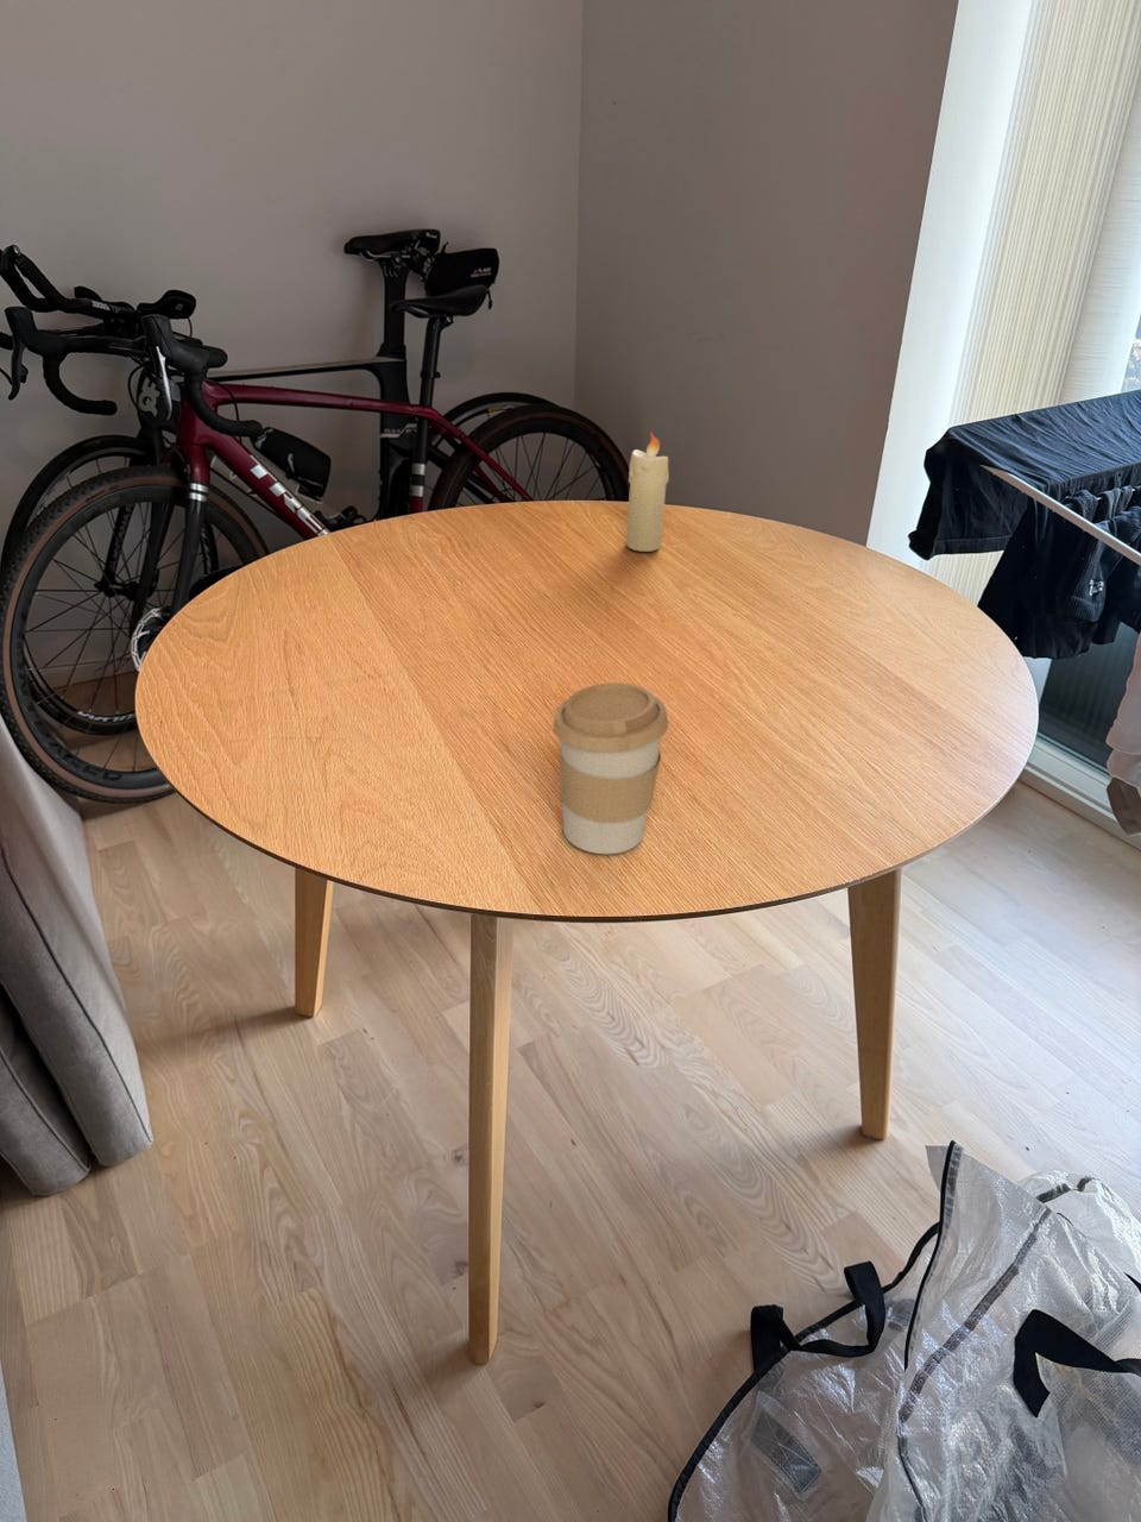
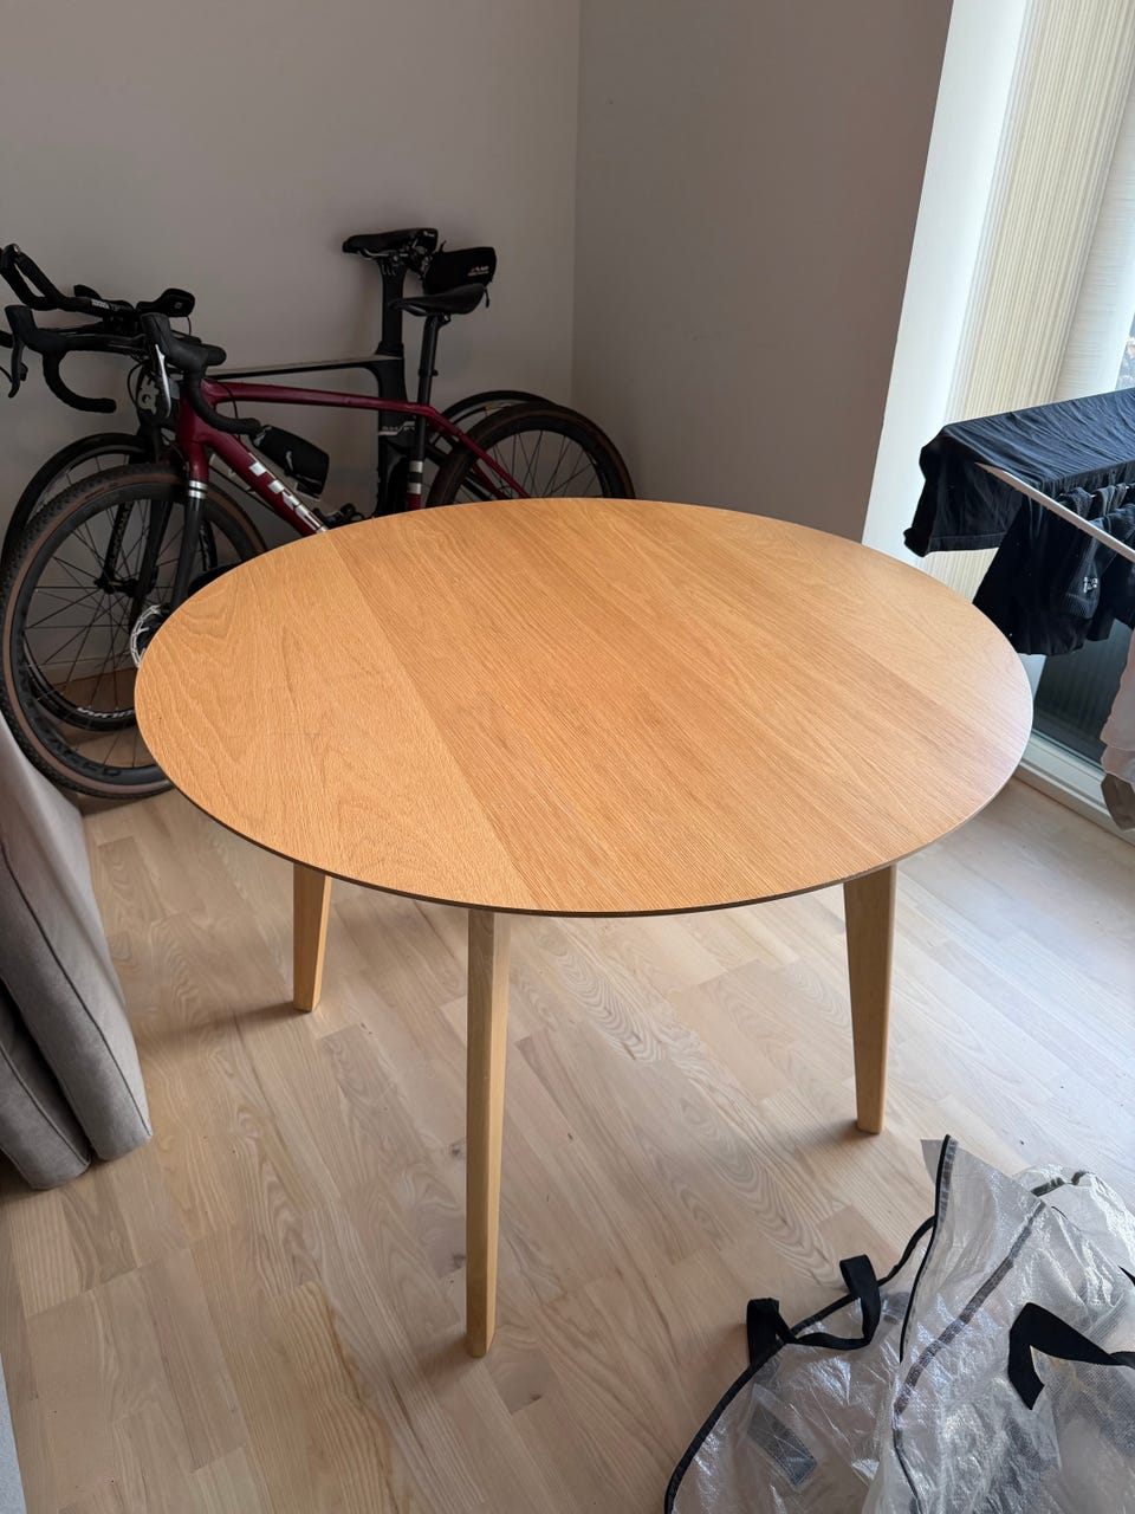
- candle (646, 490)
- coffee cup (608, 766)
